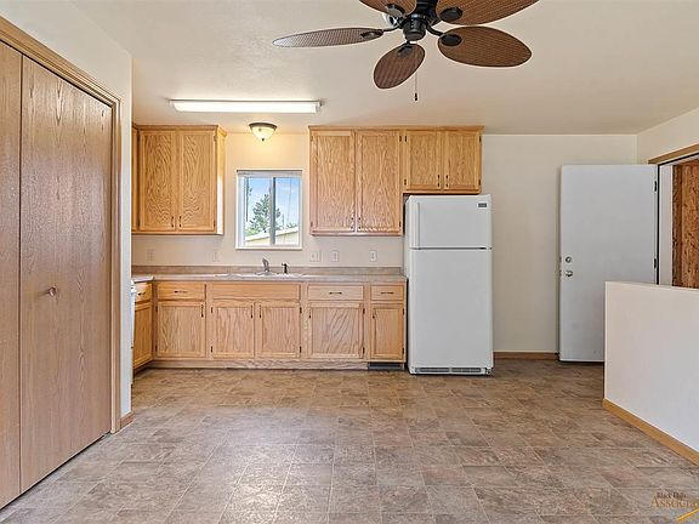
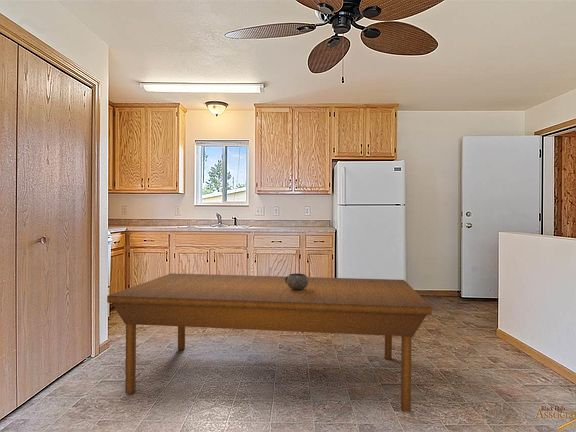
+ dining table (273, 330)
+ decorative bowl (297, 281)
